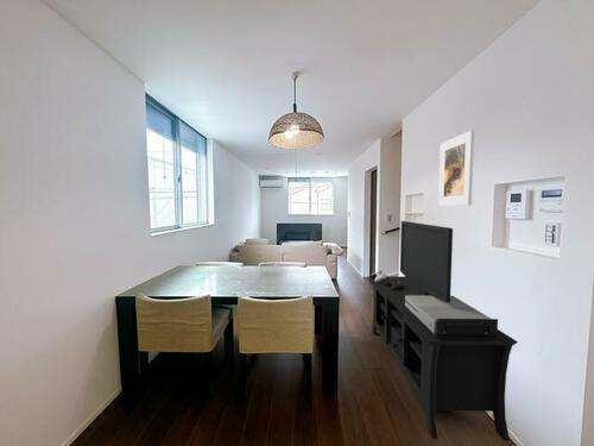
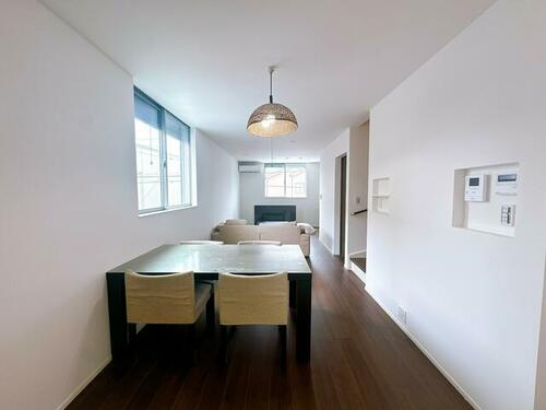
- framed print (454, 171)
- media console (418, 297)
